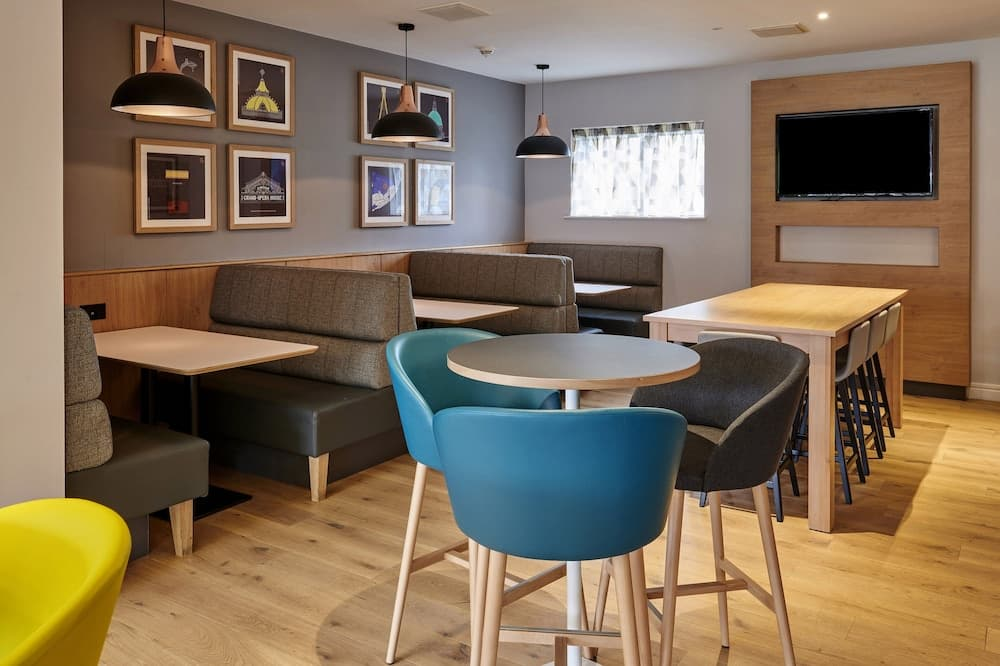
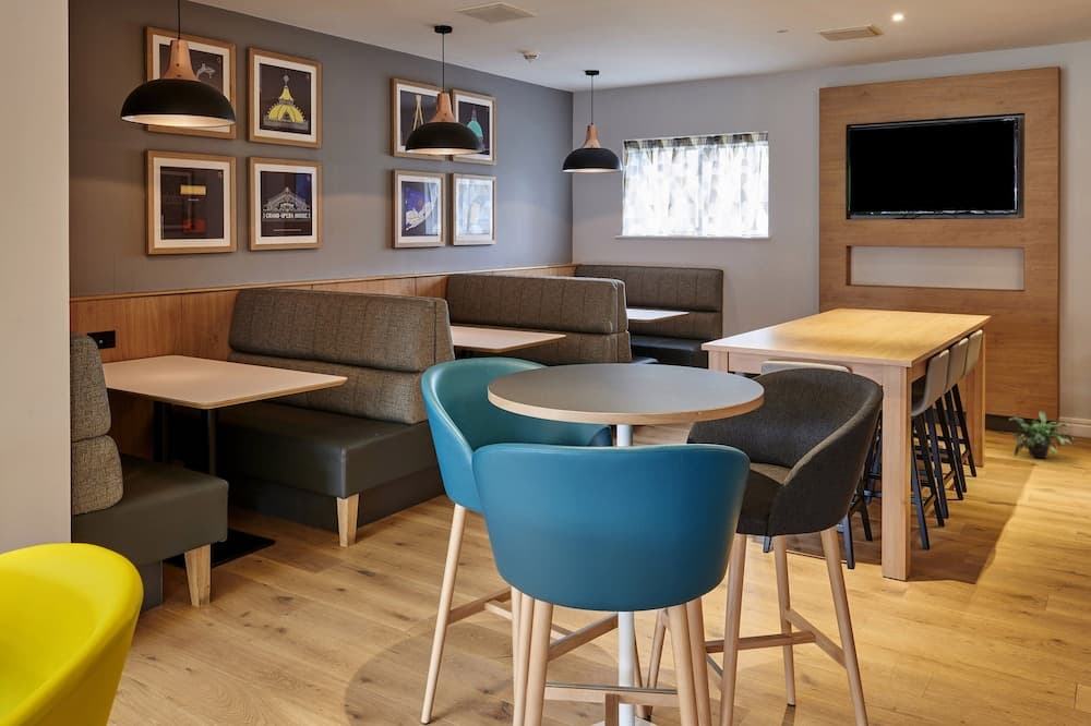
+ potted plant (1041, 434)
